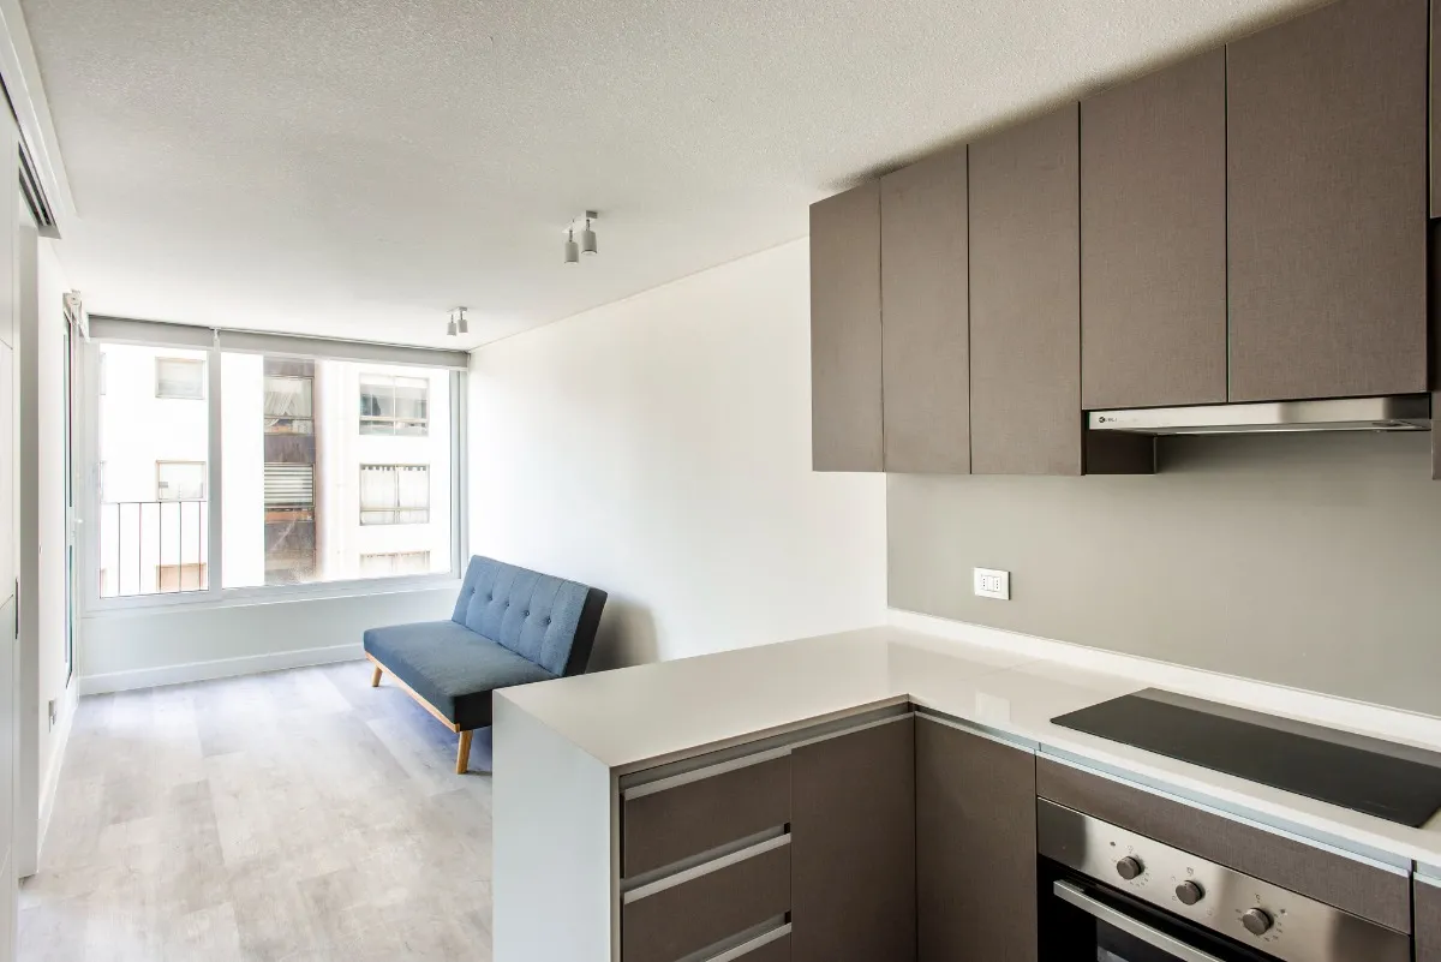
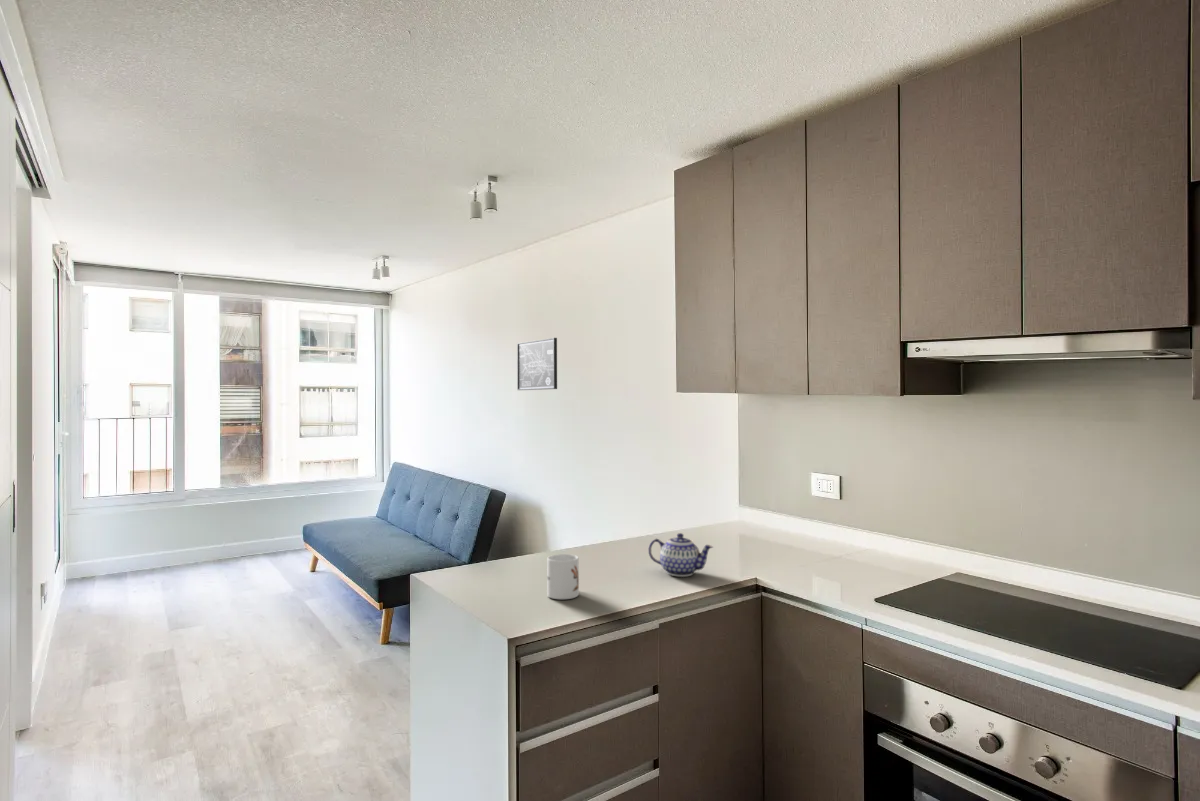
+ mug (564, 574)
+ wall art (536, 365)
+ teapot (680, 553)
